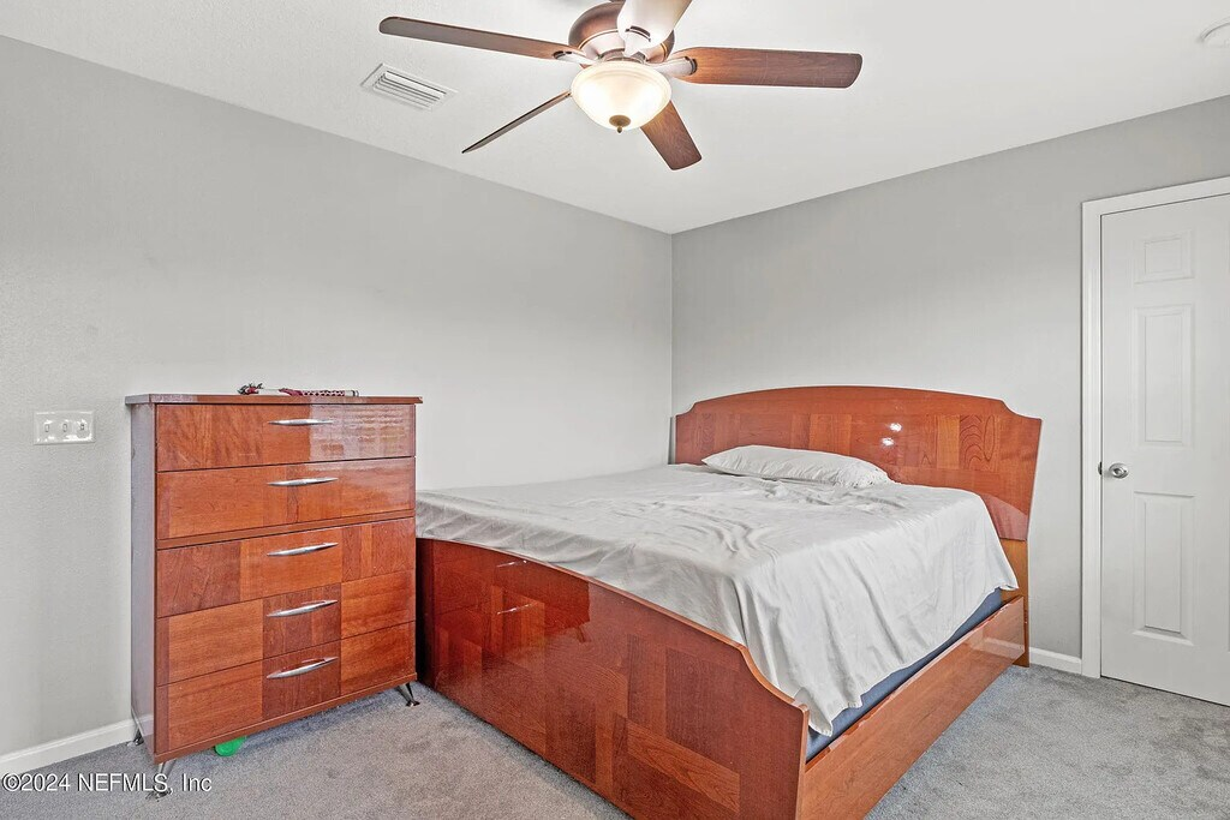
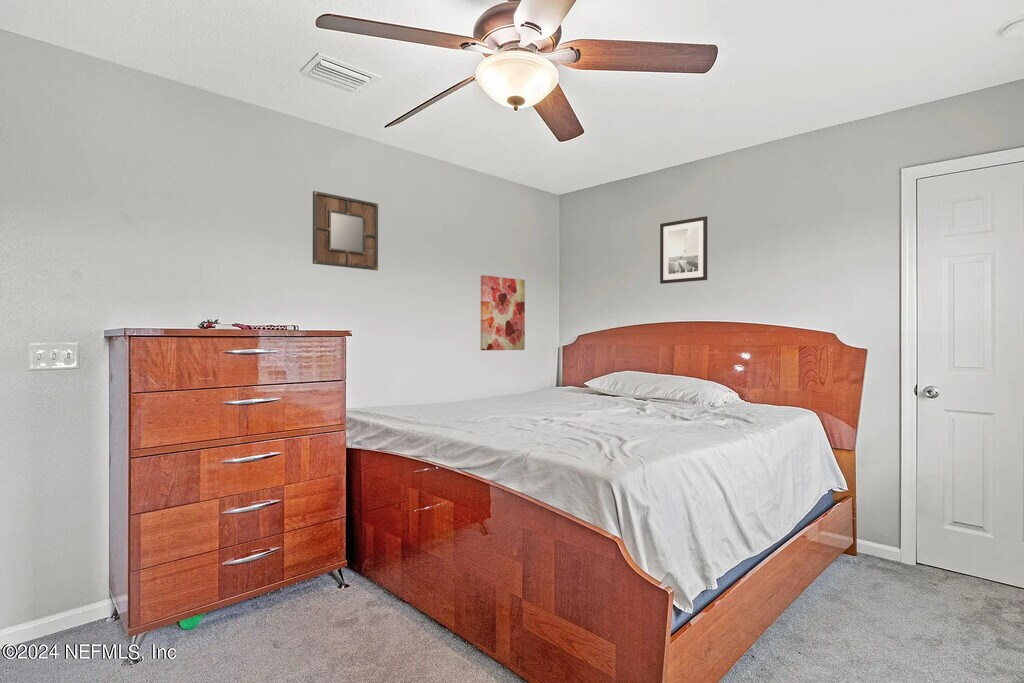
+ home mirror (346, 232)
+ wall art (683, 251)
+ wall art (503, 314)
